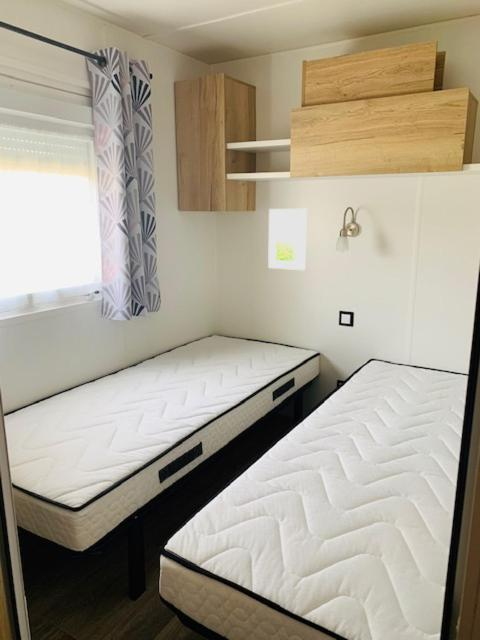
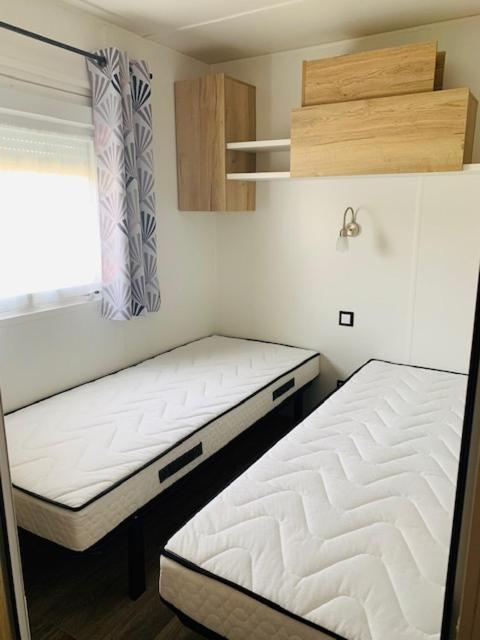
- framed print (287, 239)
